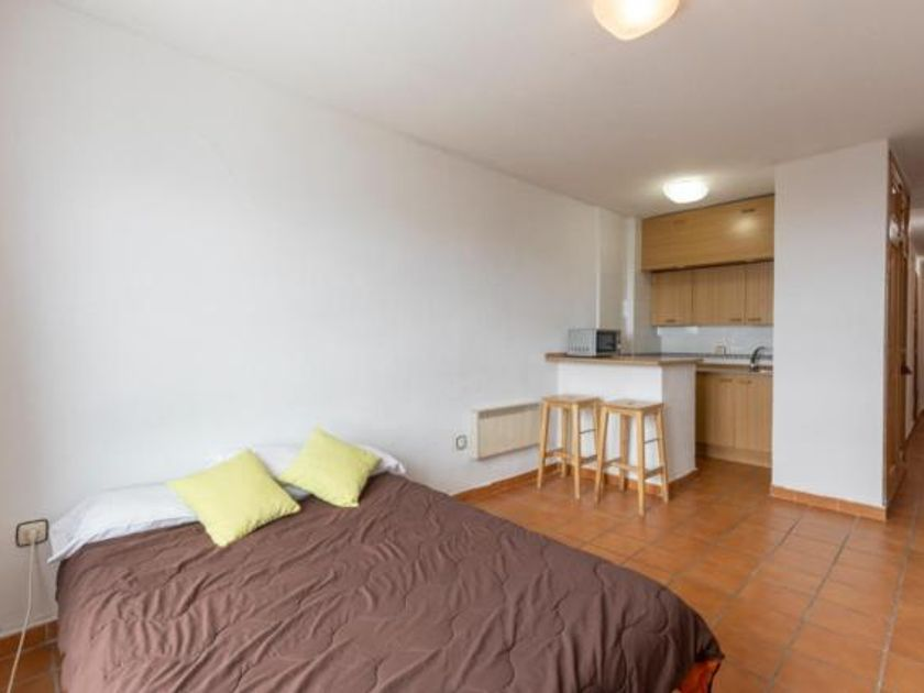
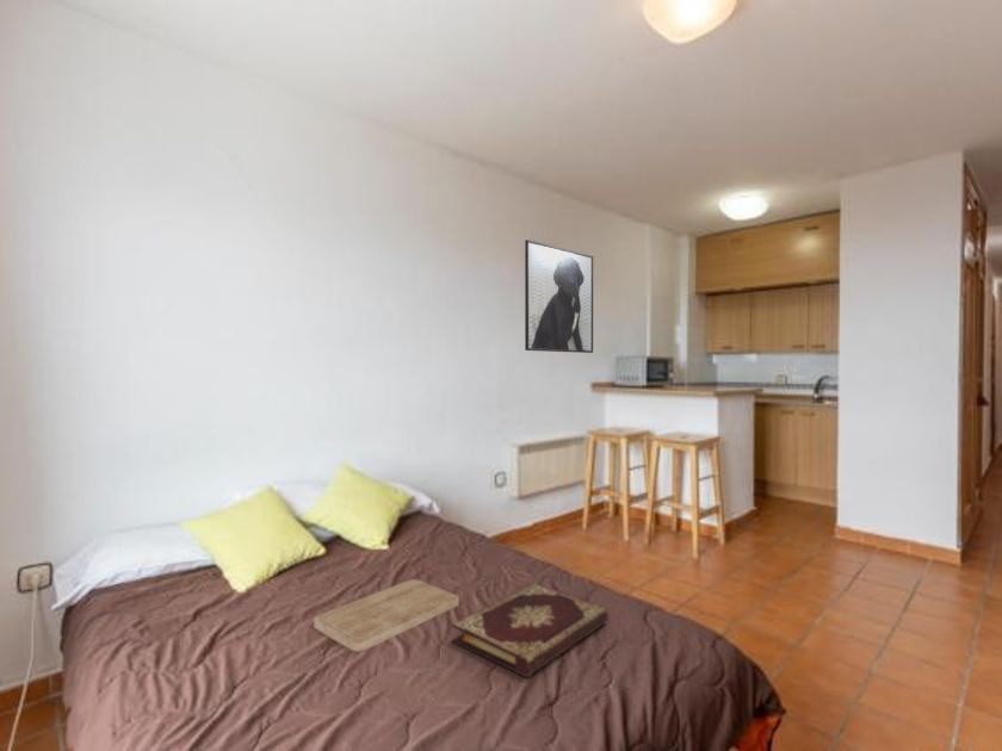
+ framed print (561, 299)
+ cutting board (389, 610)
+ book (532, 623)
